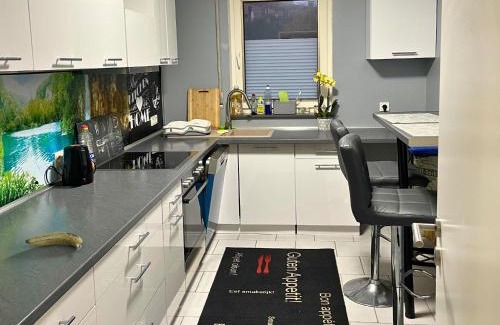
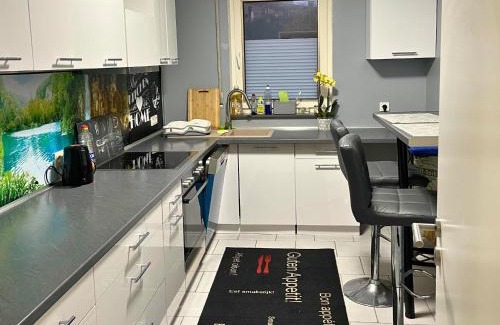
- fruit (60, 240)
